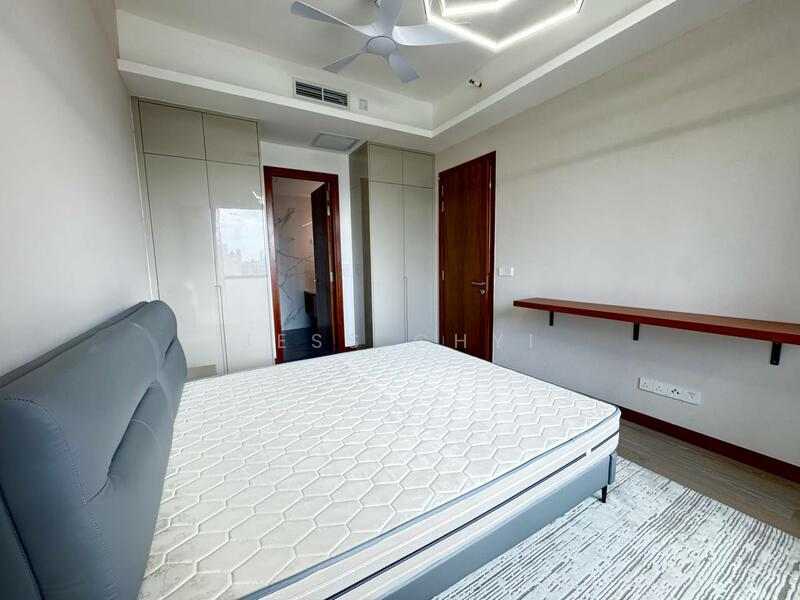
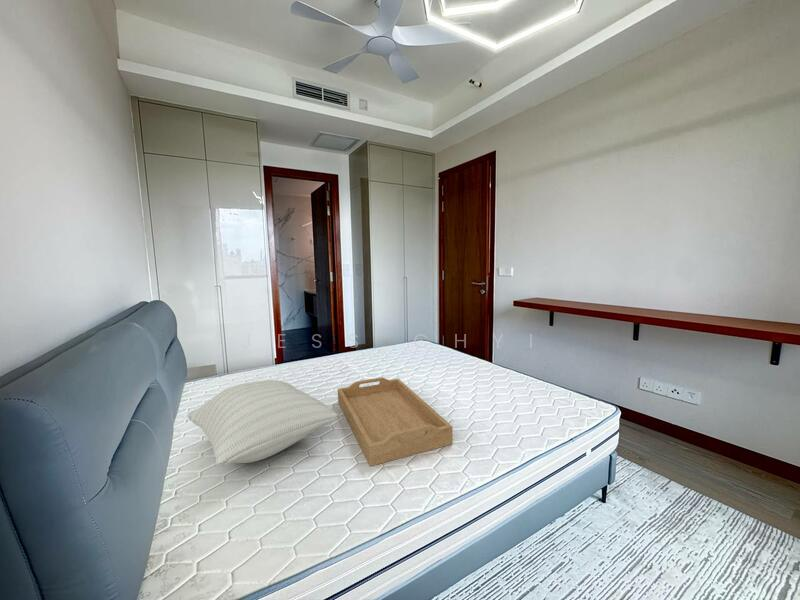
+ serving tray (387, 410)
+ pillow (262, 416)
